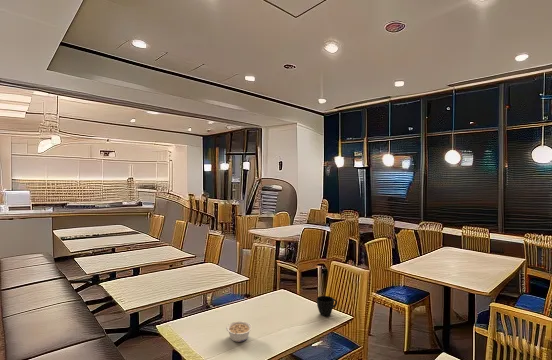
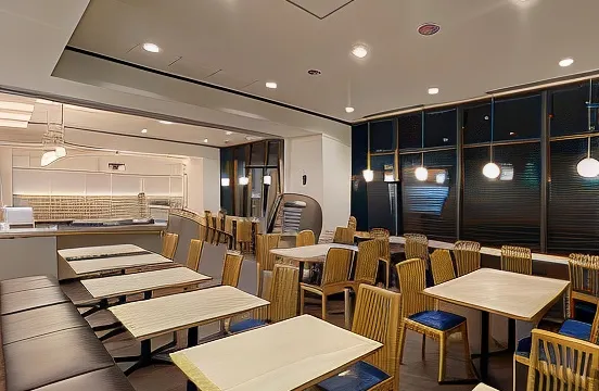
- legume (239, 331)
- cup (326, 306)
